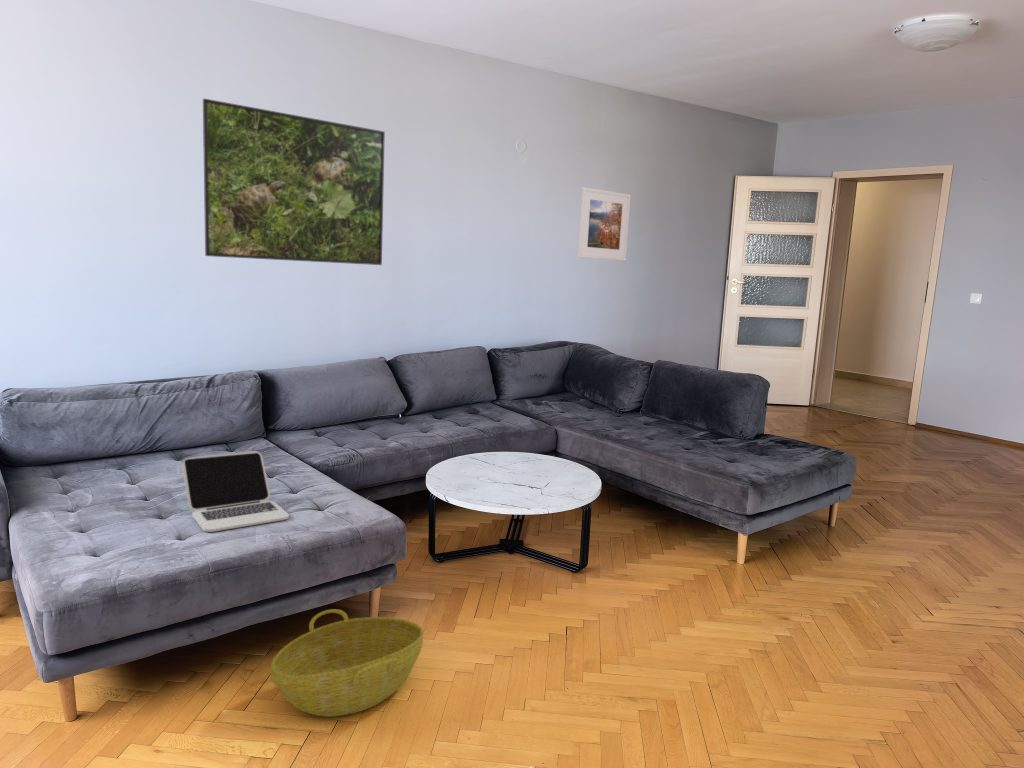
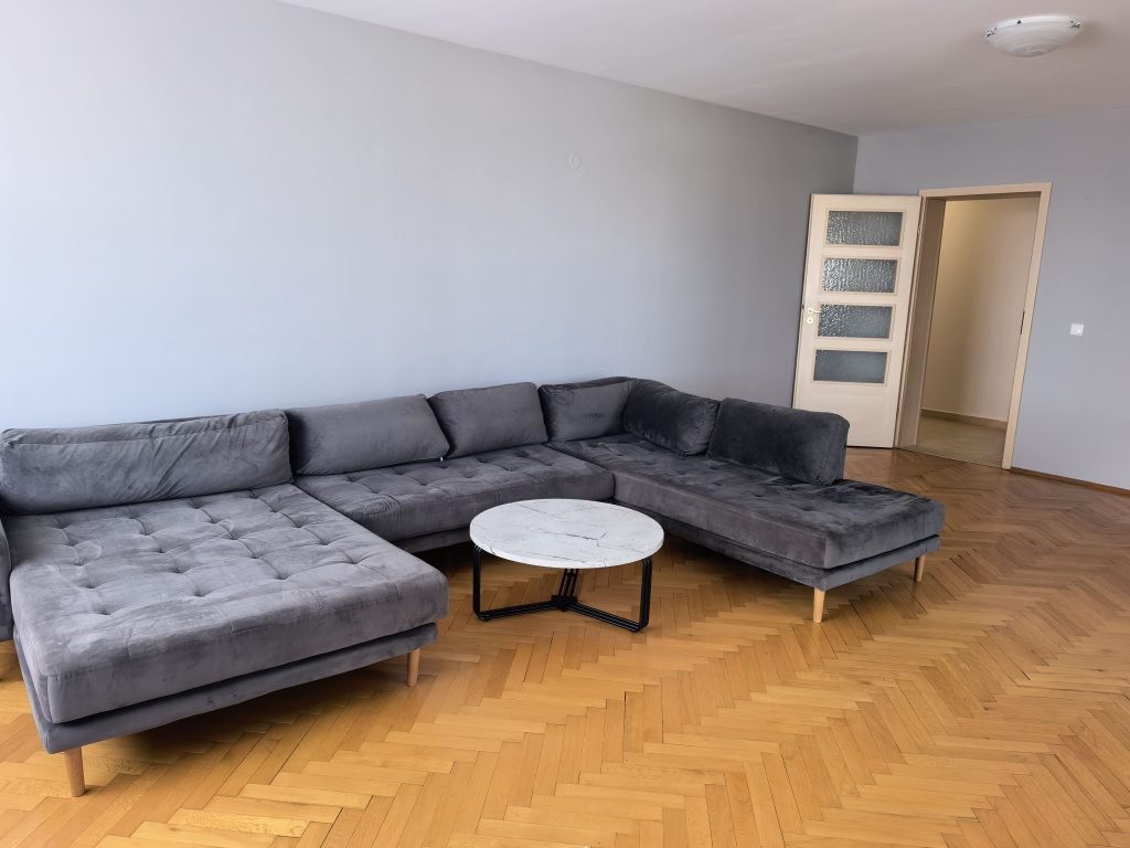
- basket (350, 664)
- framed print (300, 189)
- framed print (604, 225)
- laptop (235, 488)
